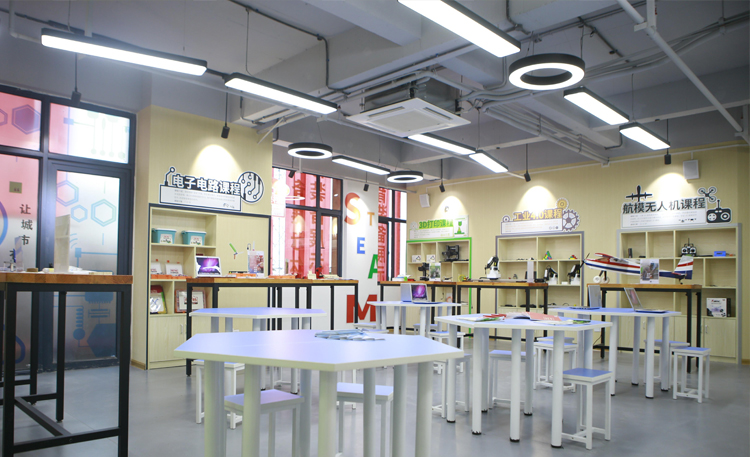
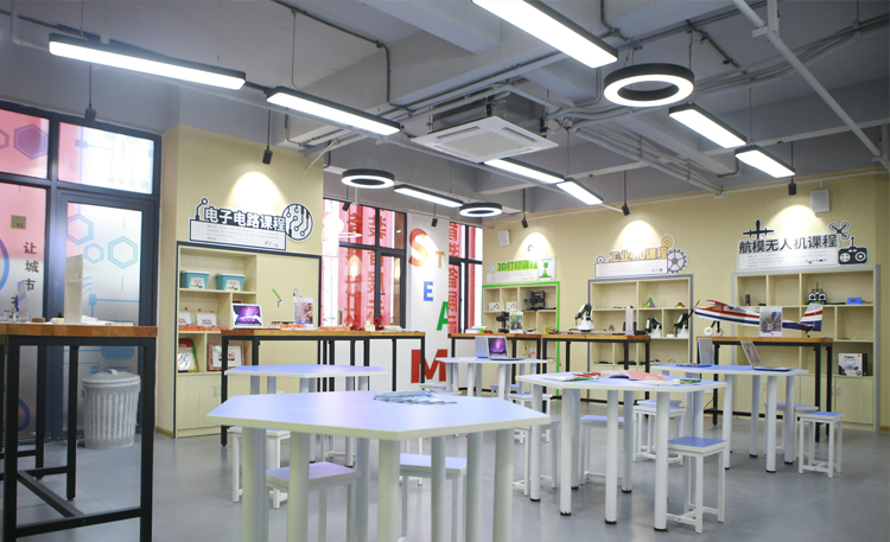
+ trash can (110, 407)
